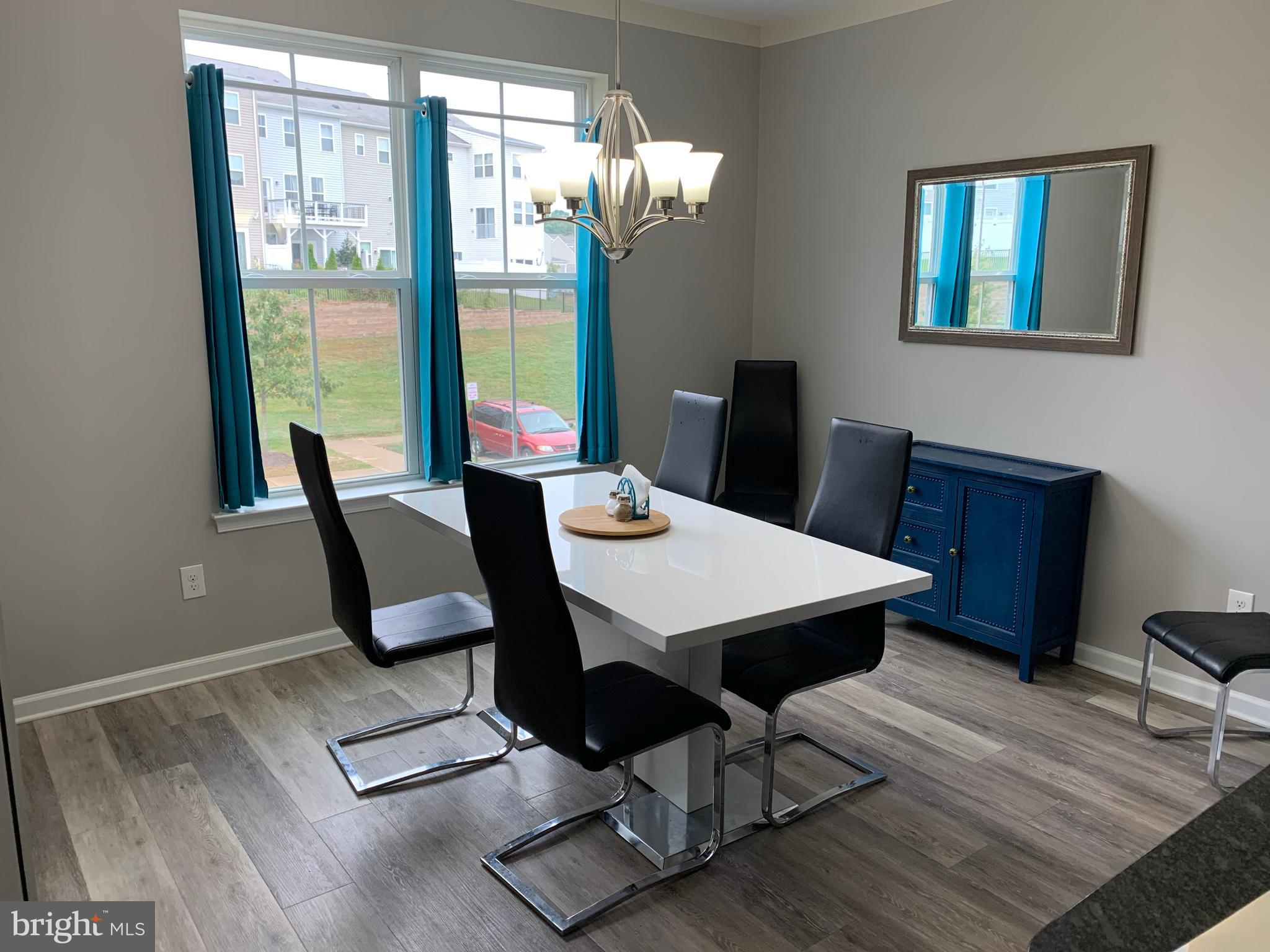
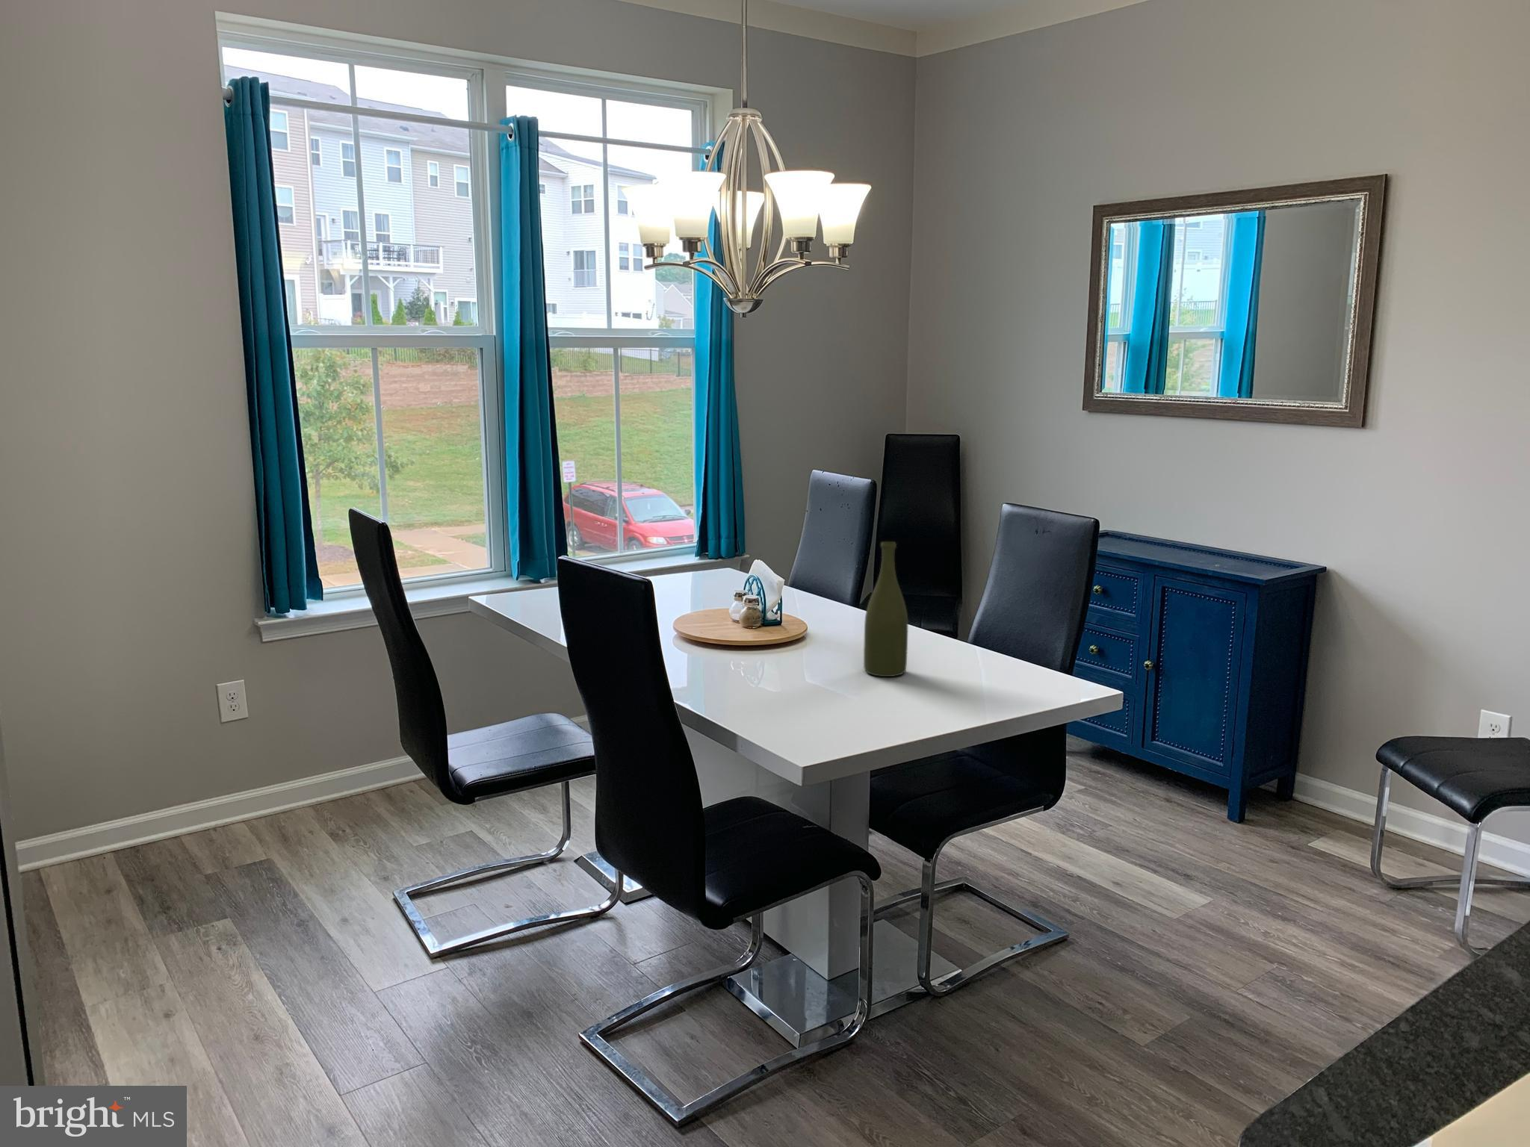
+ bottle (885, 607)
